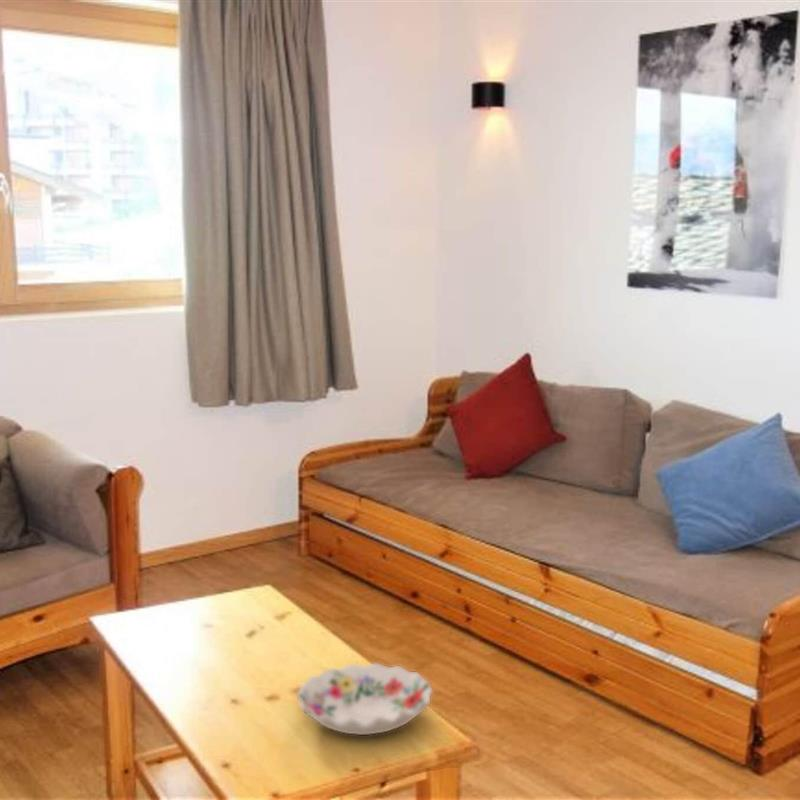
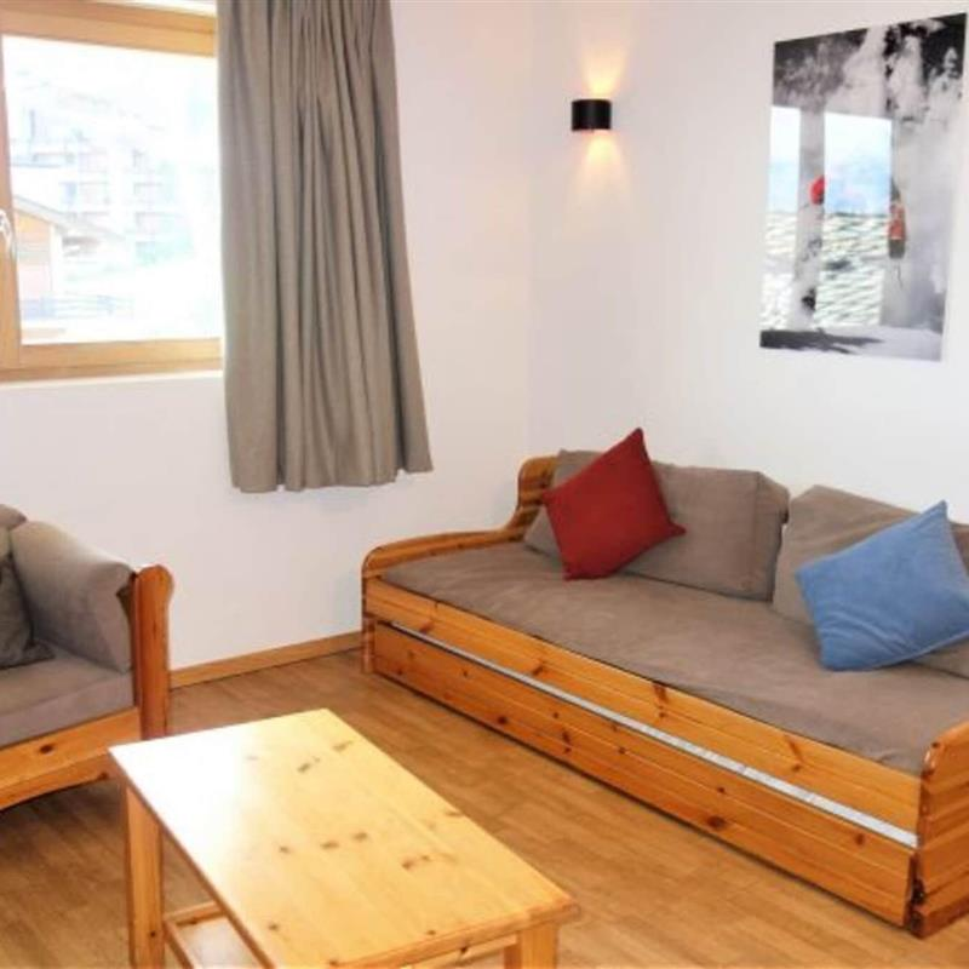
- decorative bowl (365, 704)
